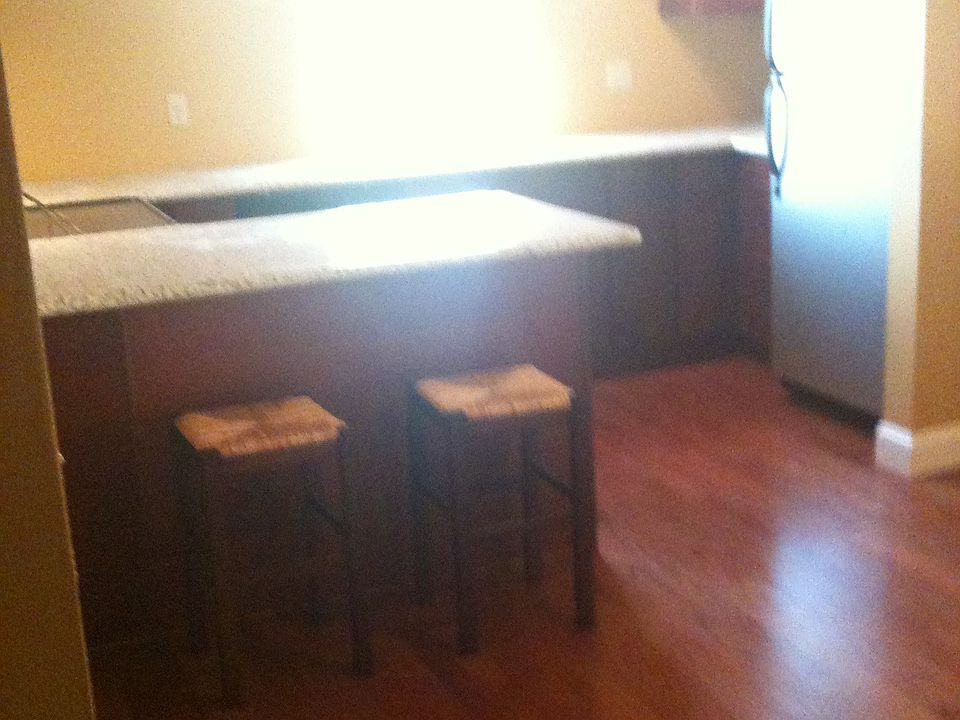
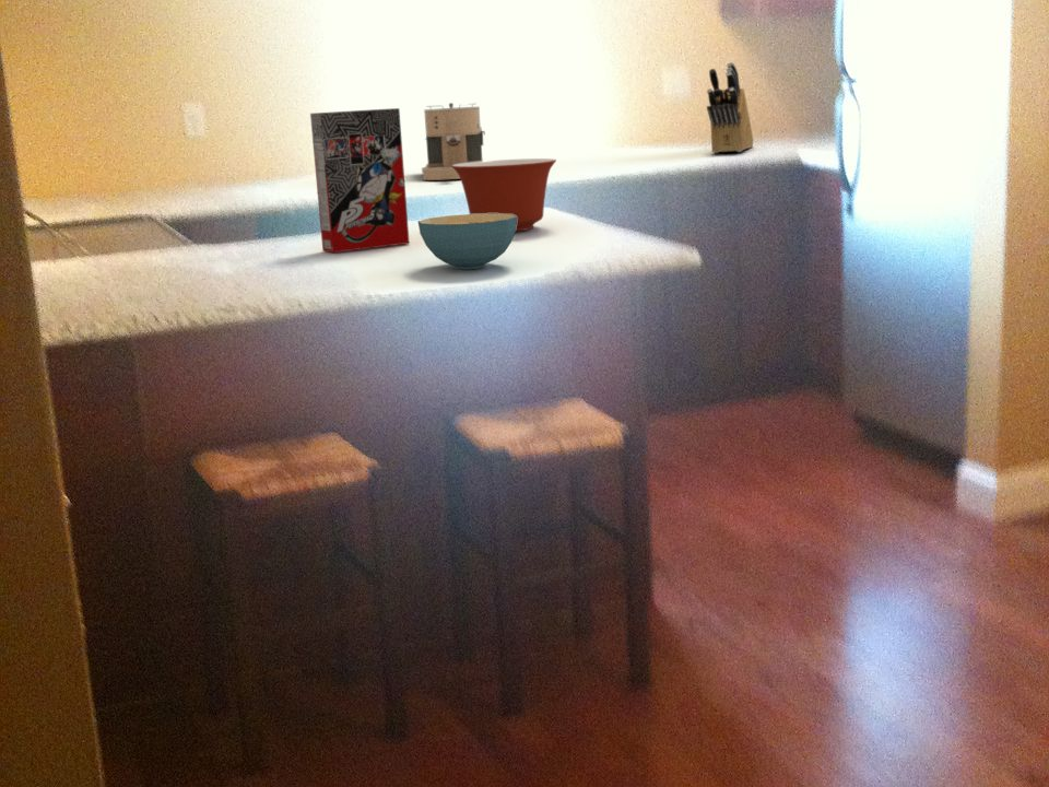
+ coffee maker (453, 140)
+ cereal box (361, 179)
+ knife block (729, 107)
+ mixing bowl (505, 196)
+ cereal bowl (468, 243)
